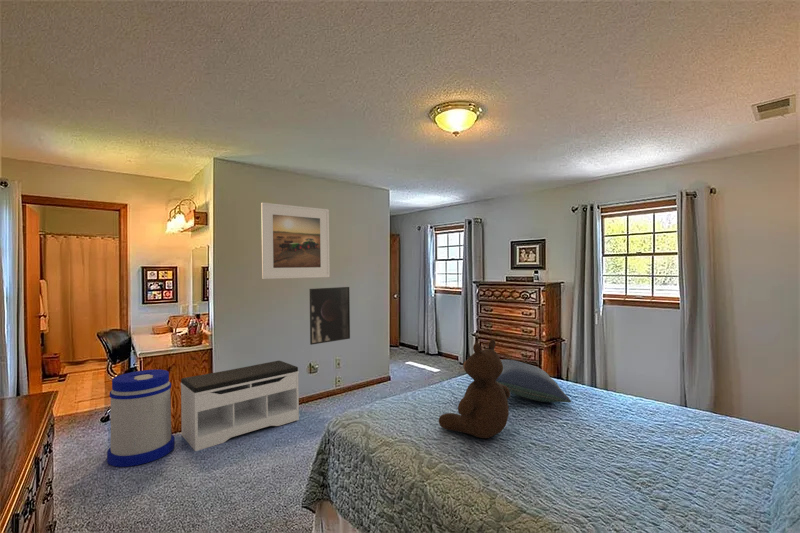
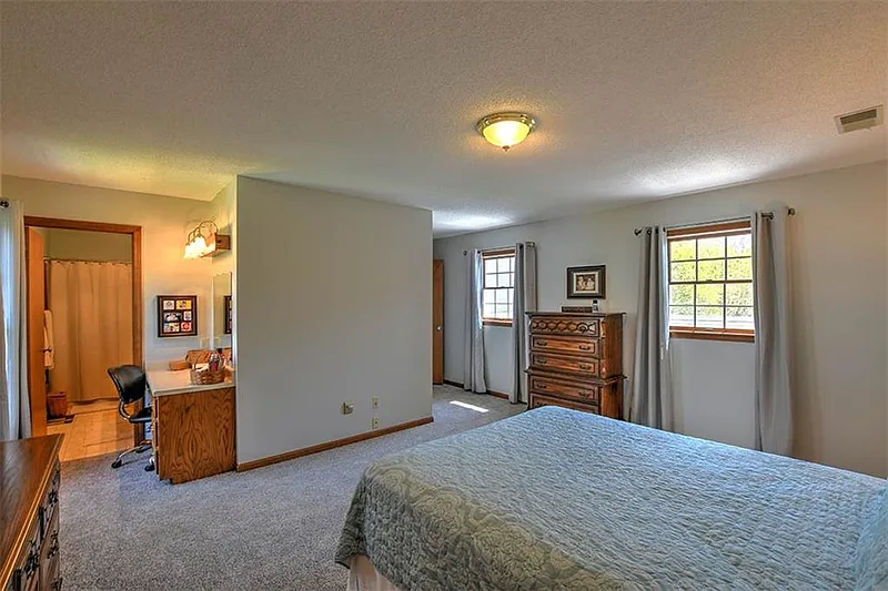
- trash can (141, 414)
- teddy bear (473, 385)
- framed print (297, 242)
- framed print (330, 314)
- pillow (524, 379)
- bench (242, 399)
